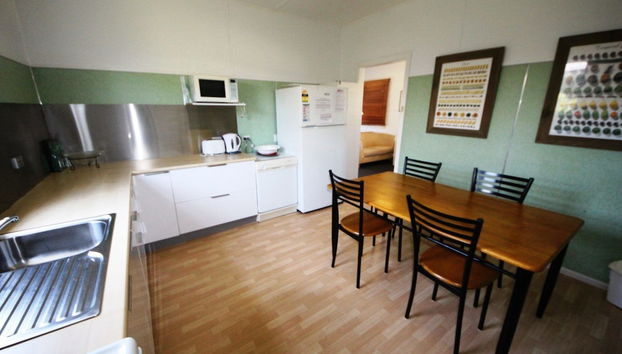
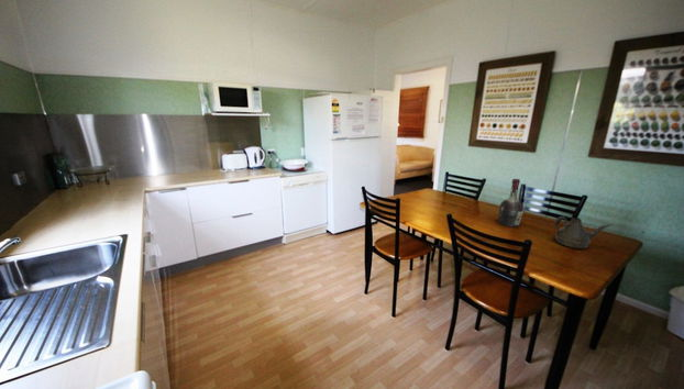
+ cognac bottle (511, 201)
+ teapot (581, 232)
